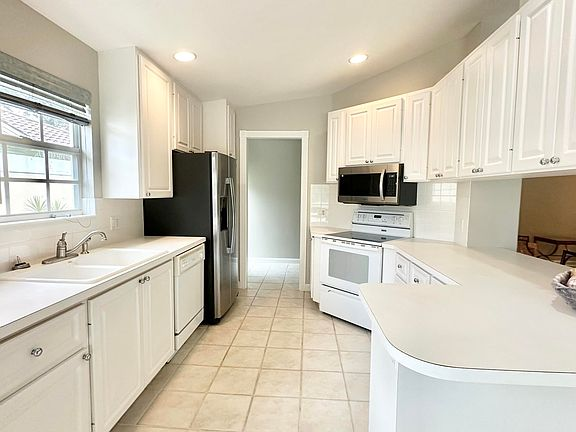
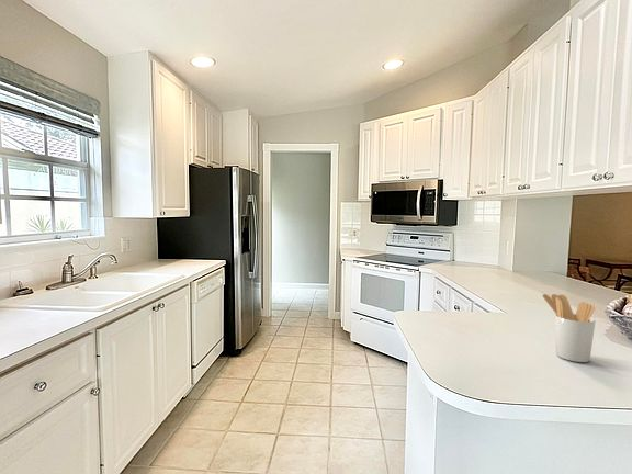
+ utensil holder (566, 325)
